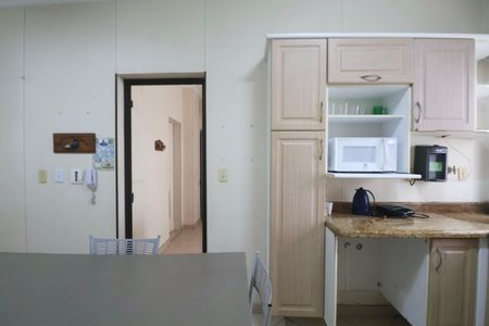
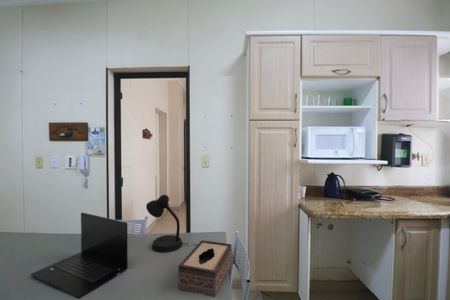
+ laptop (81, 248)
+ tissue box (207, 264)
+ desk lamp (179, 223)
